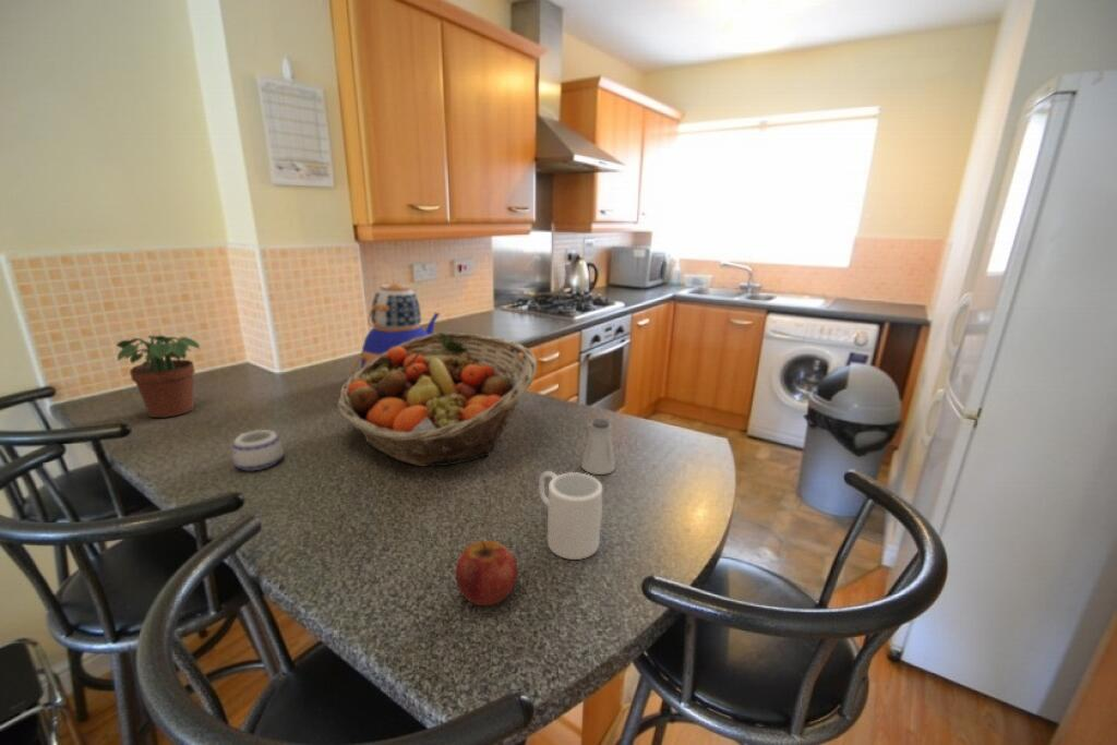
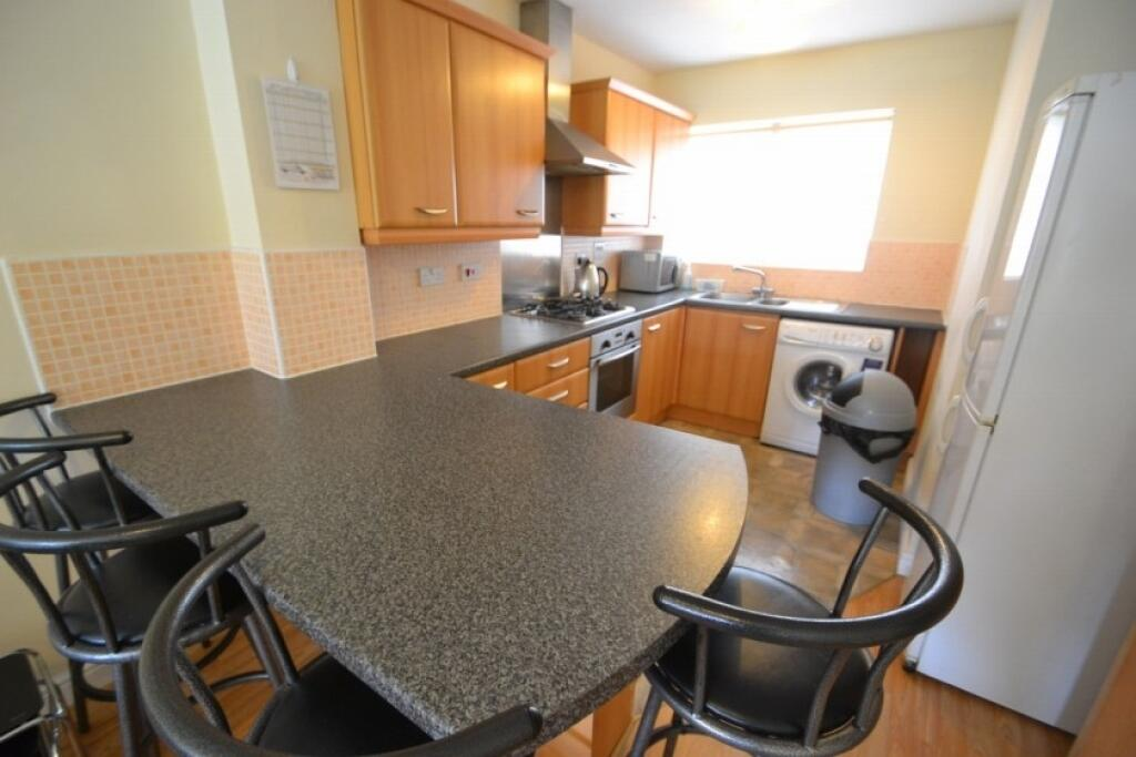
- potted plant (160, 375)
- mug (254, 447)
- teapot (399, 329)
- apple (487, 566)
- fruit basket (437, 392)
- mug (565, 509)
- saltshaker (599, 444)
